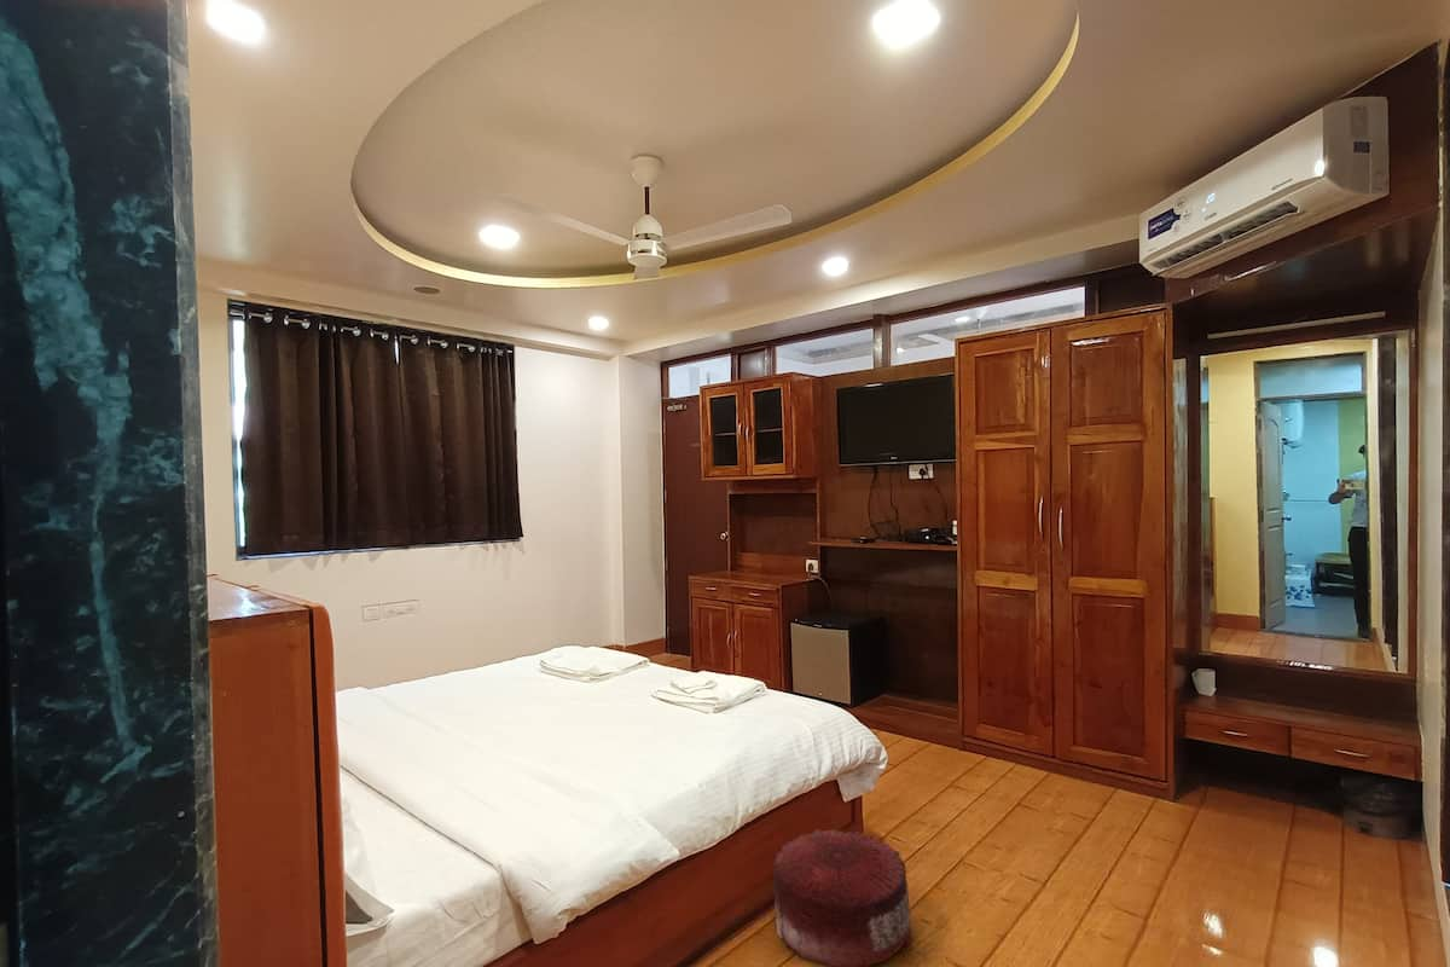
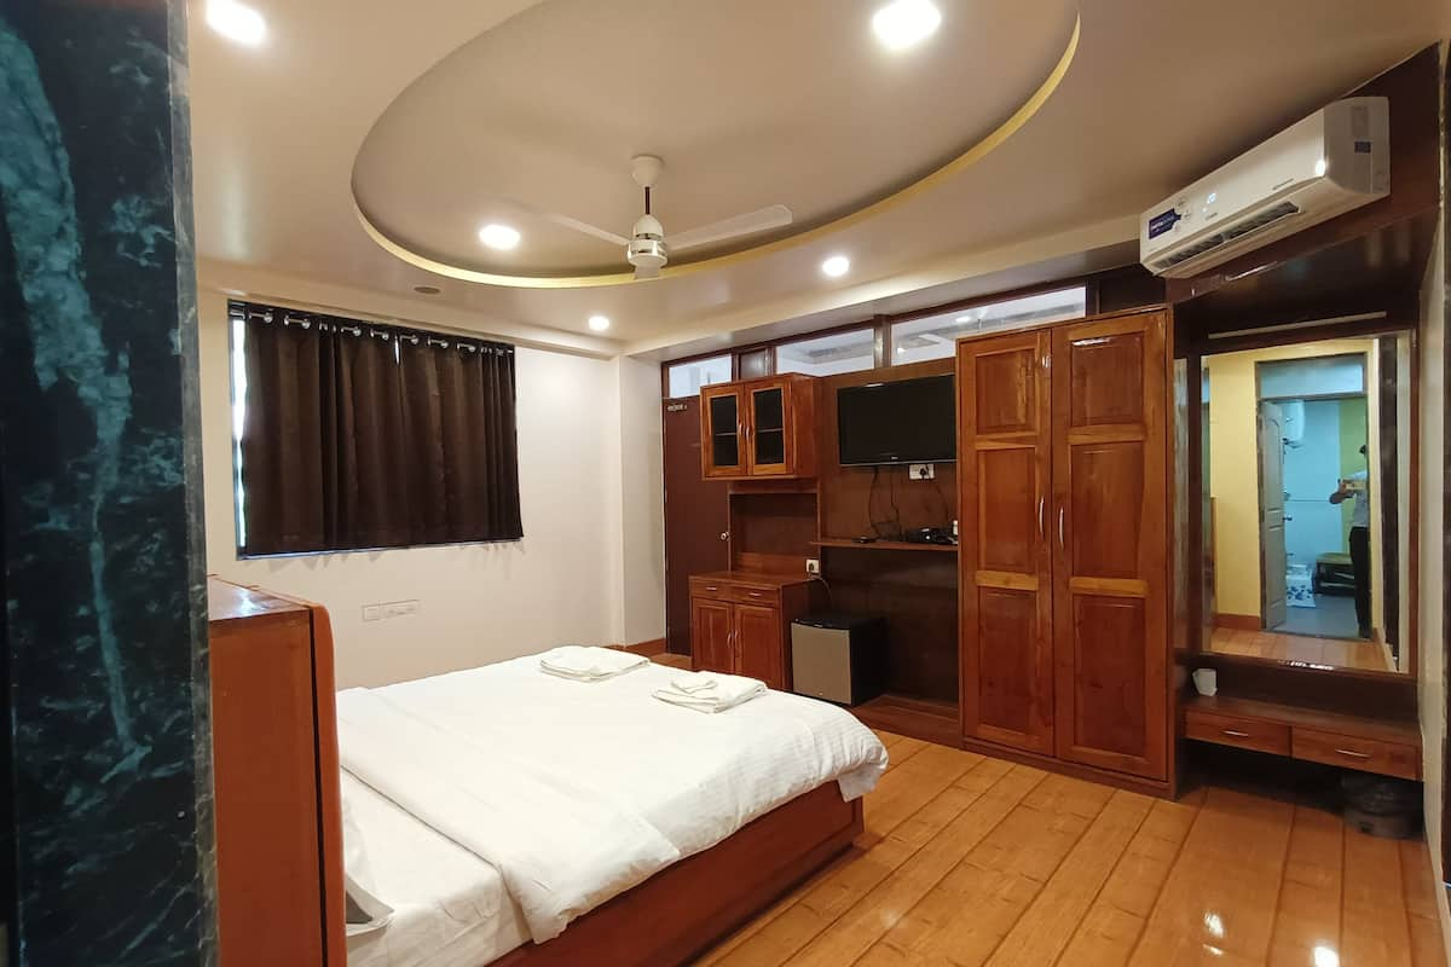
- pouf (840, 888)
